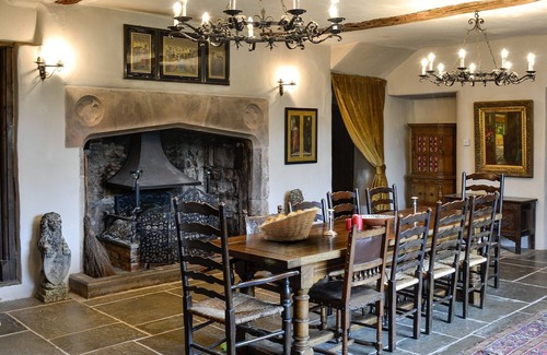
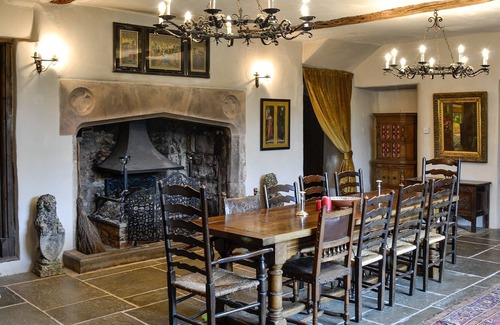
- fruit basket (289, 223)
